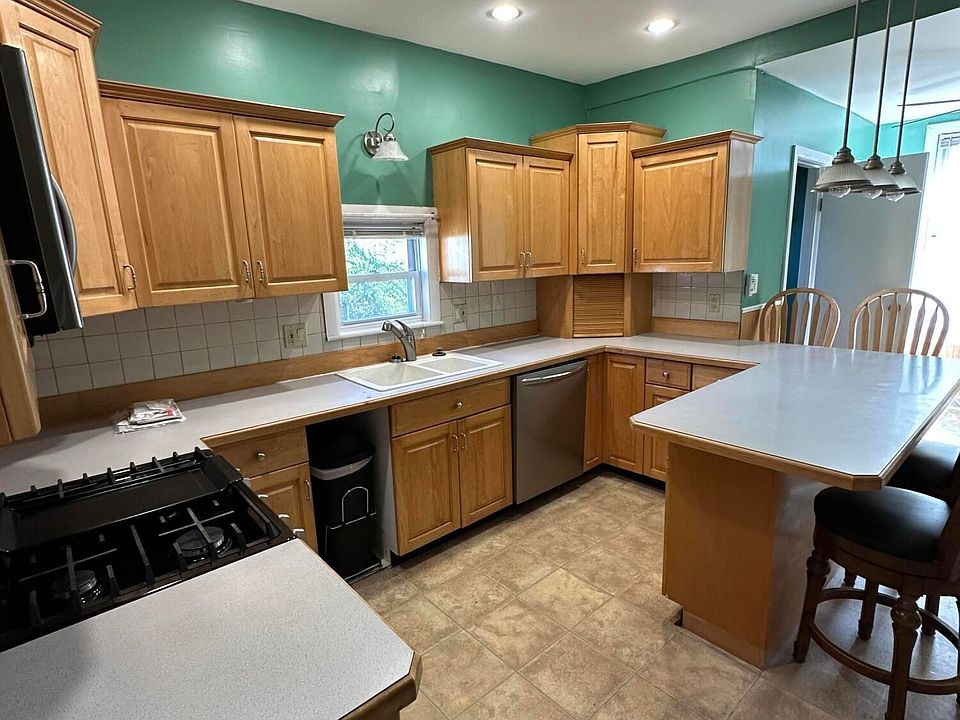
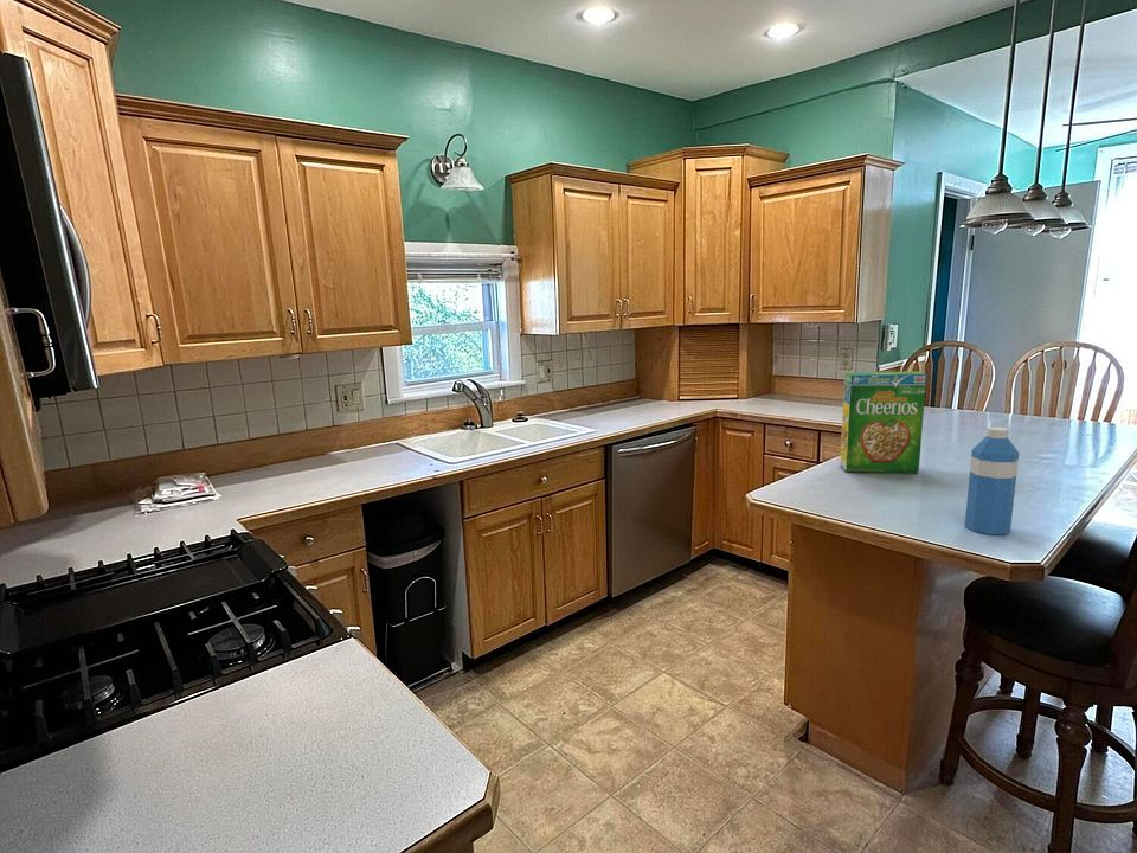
+ water bottle (991, 479)
+ cereal box (881, 422)
